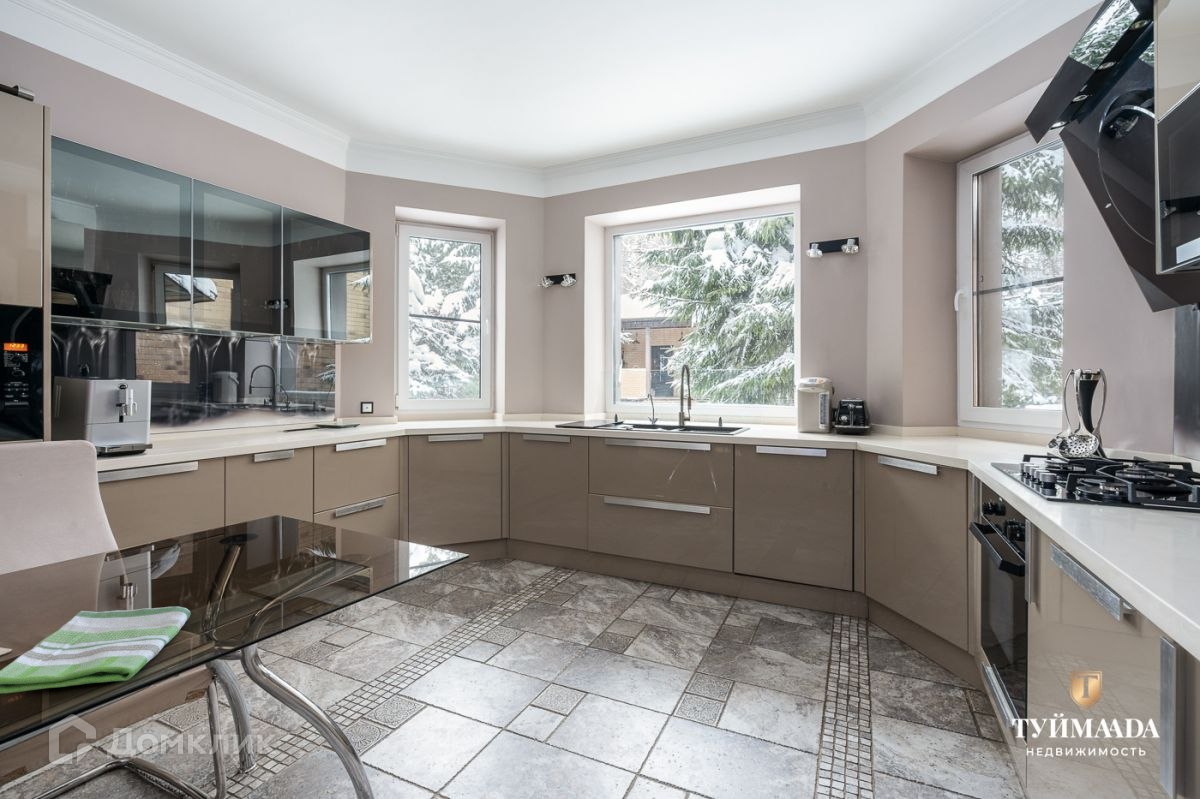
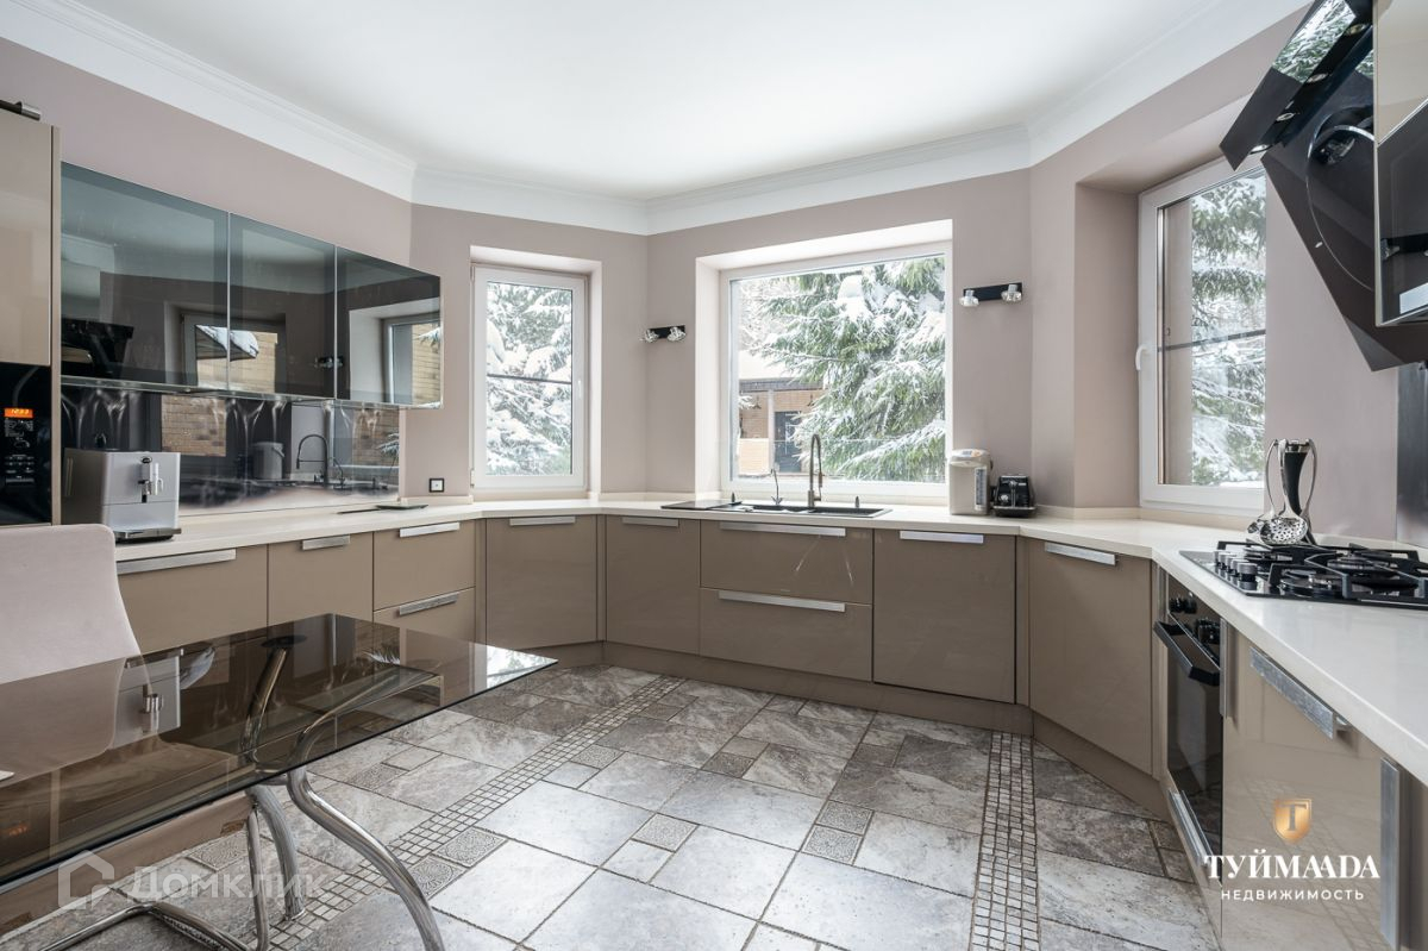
- dish towel (101, 642)
